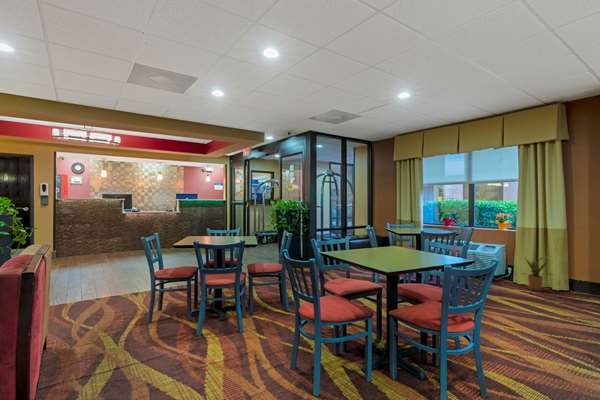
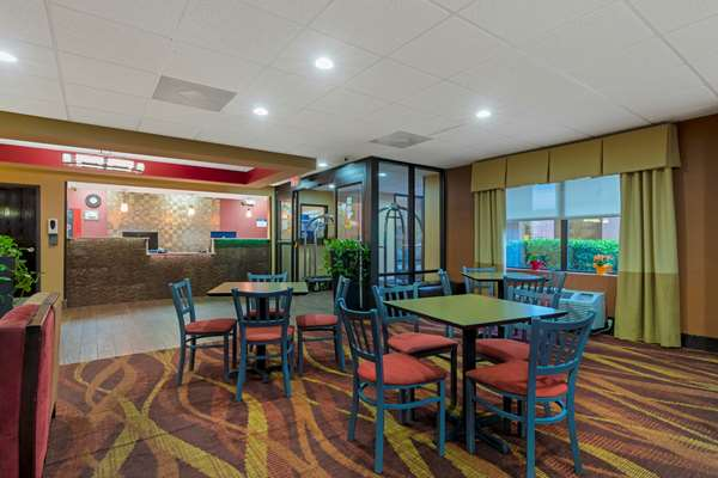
- house plant (535, 271)
